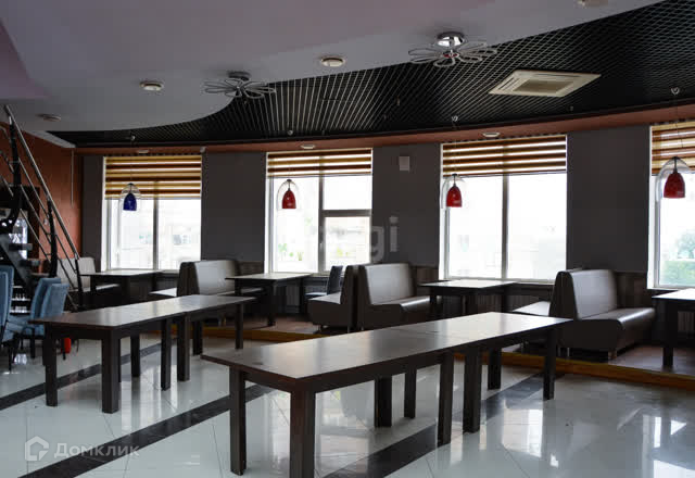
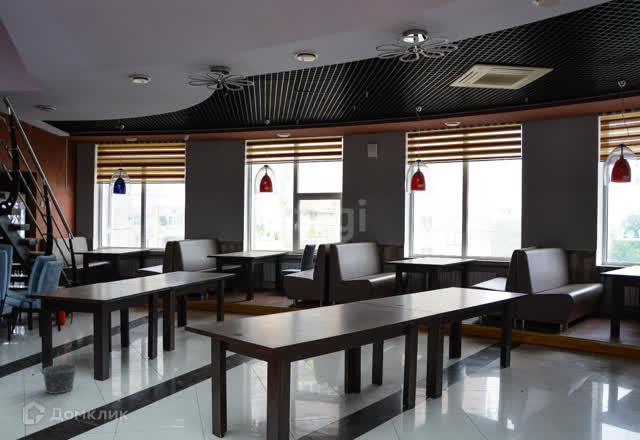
+ bucket (59, 371)
